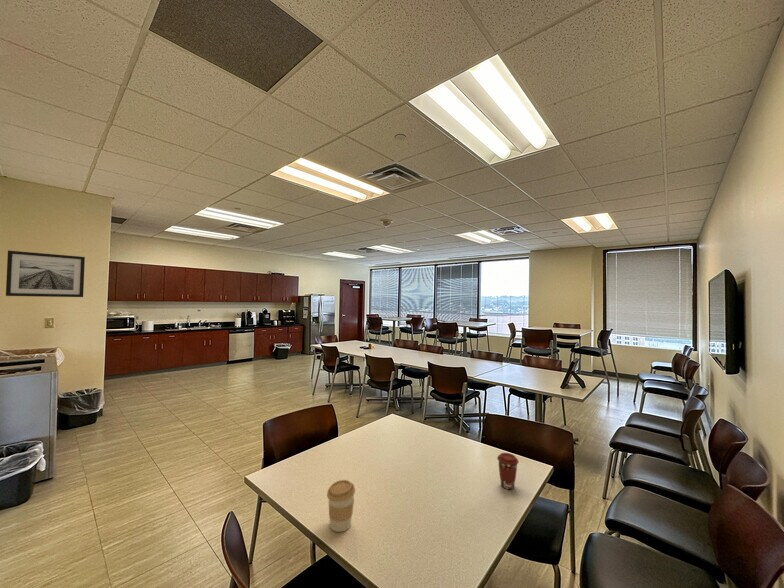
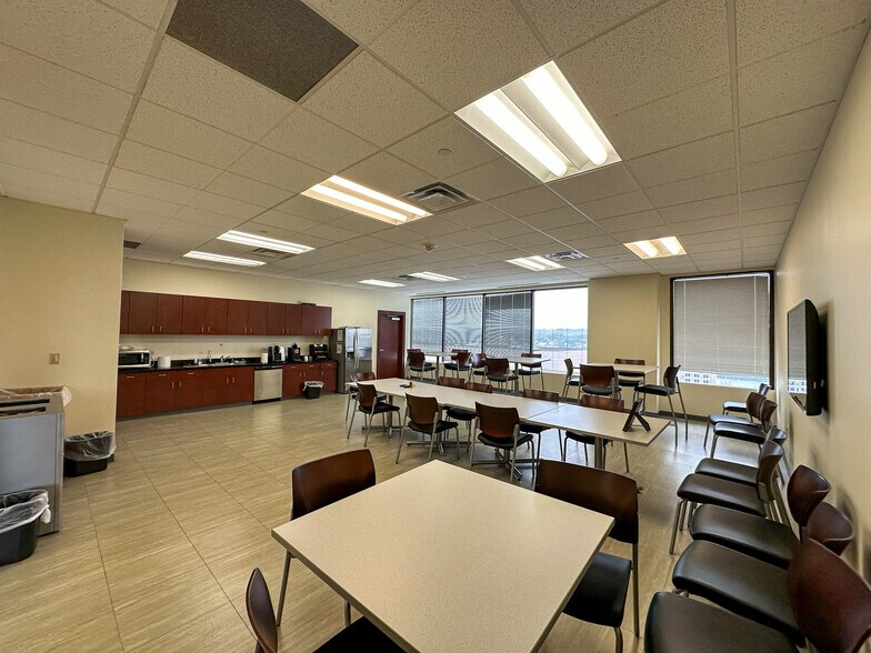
- coffee cup (340, 504)
- coffee cup (507, 470)
- wall art (47, 275)
